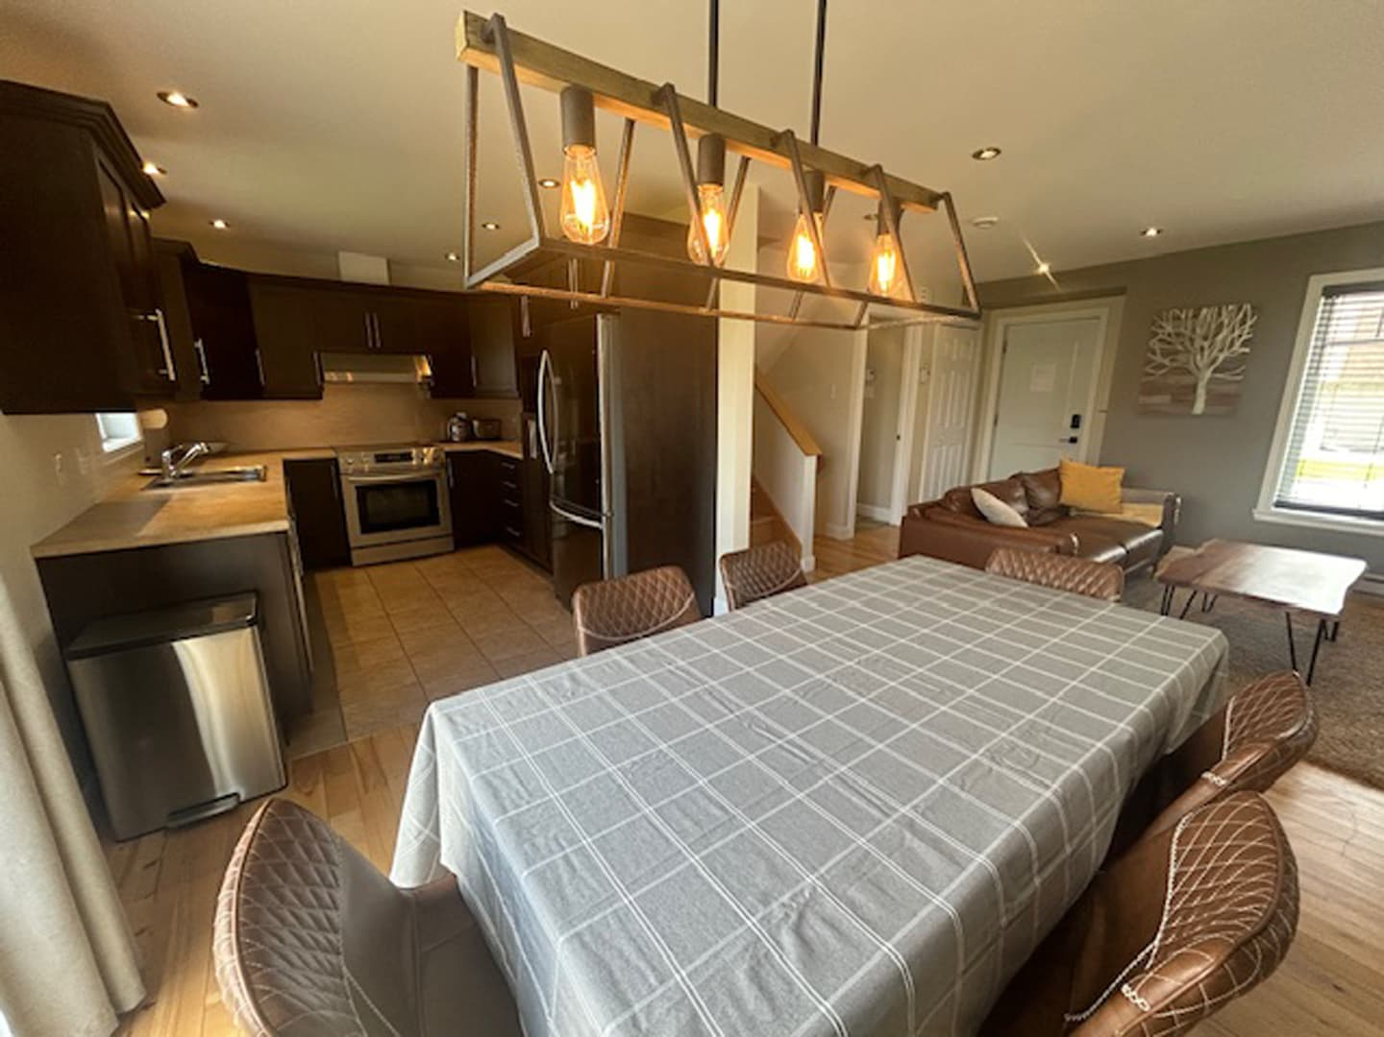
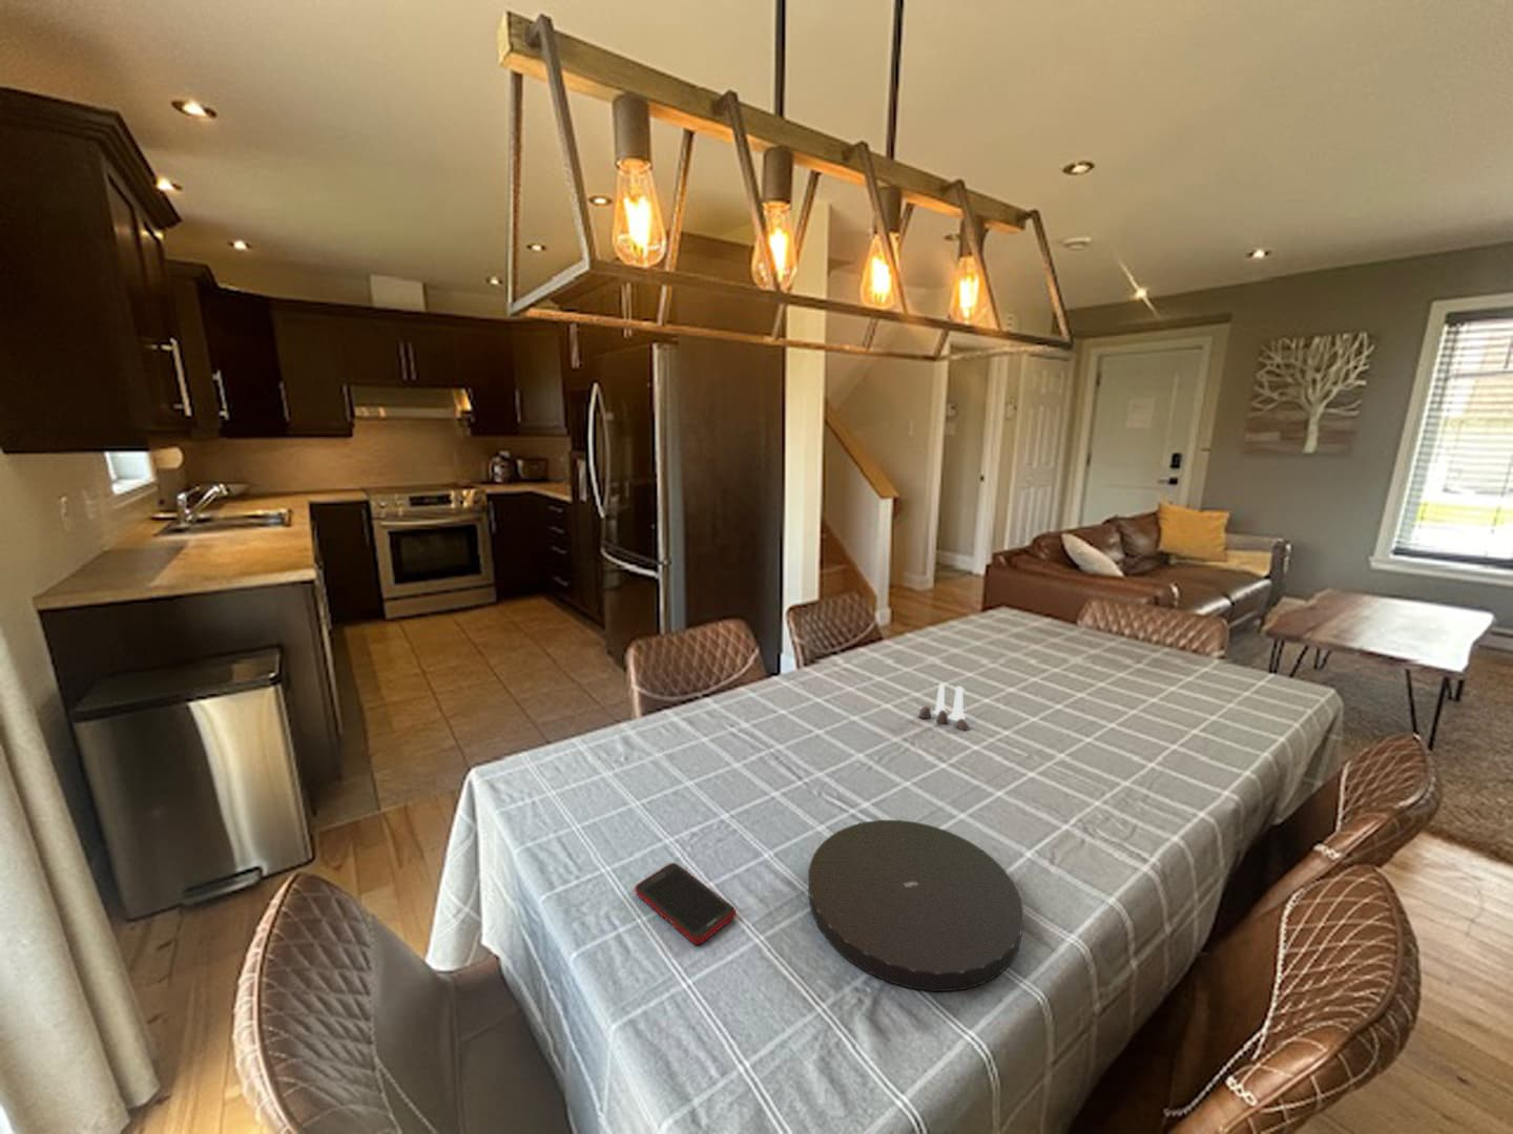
+ plate (911, 891)
+ salt and pepper shaker set (944, 703)
+ cell phone (684, 899)
